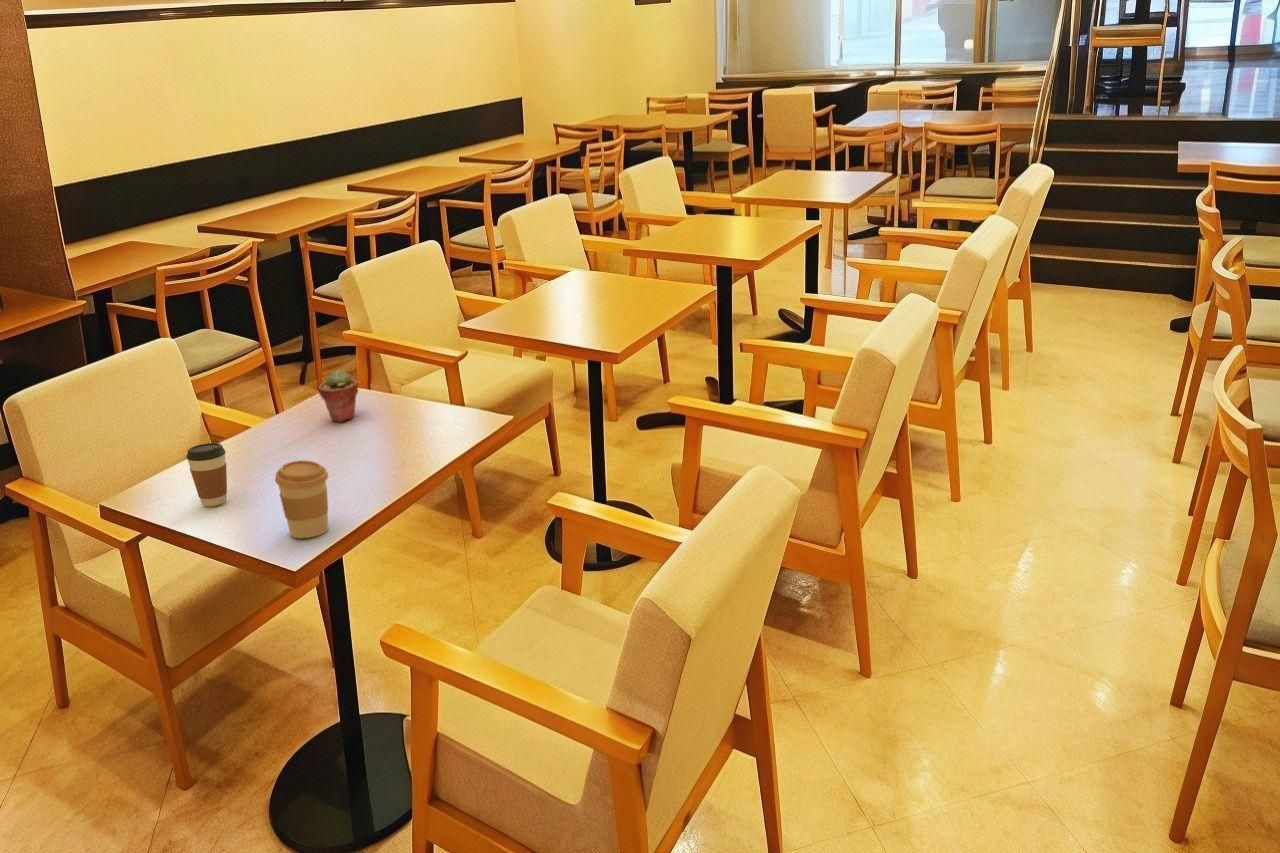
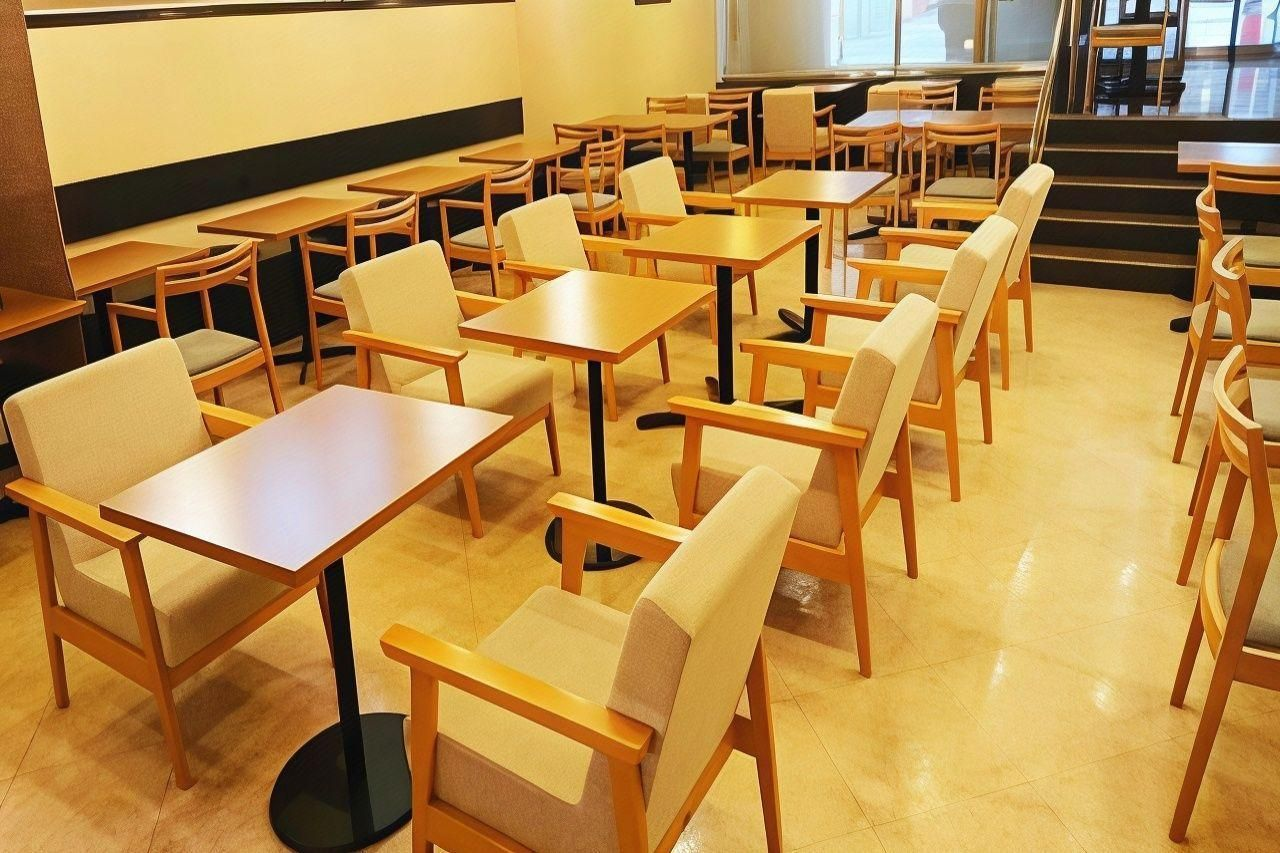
- potted succulent (339, 394)
- coffee cup (209, 474)
- coffee cup (304, 498)
